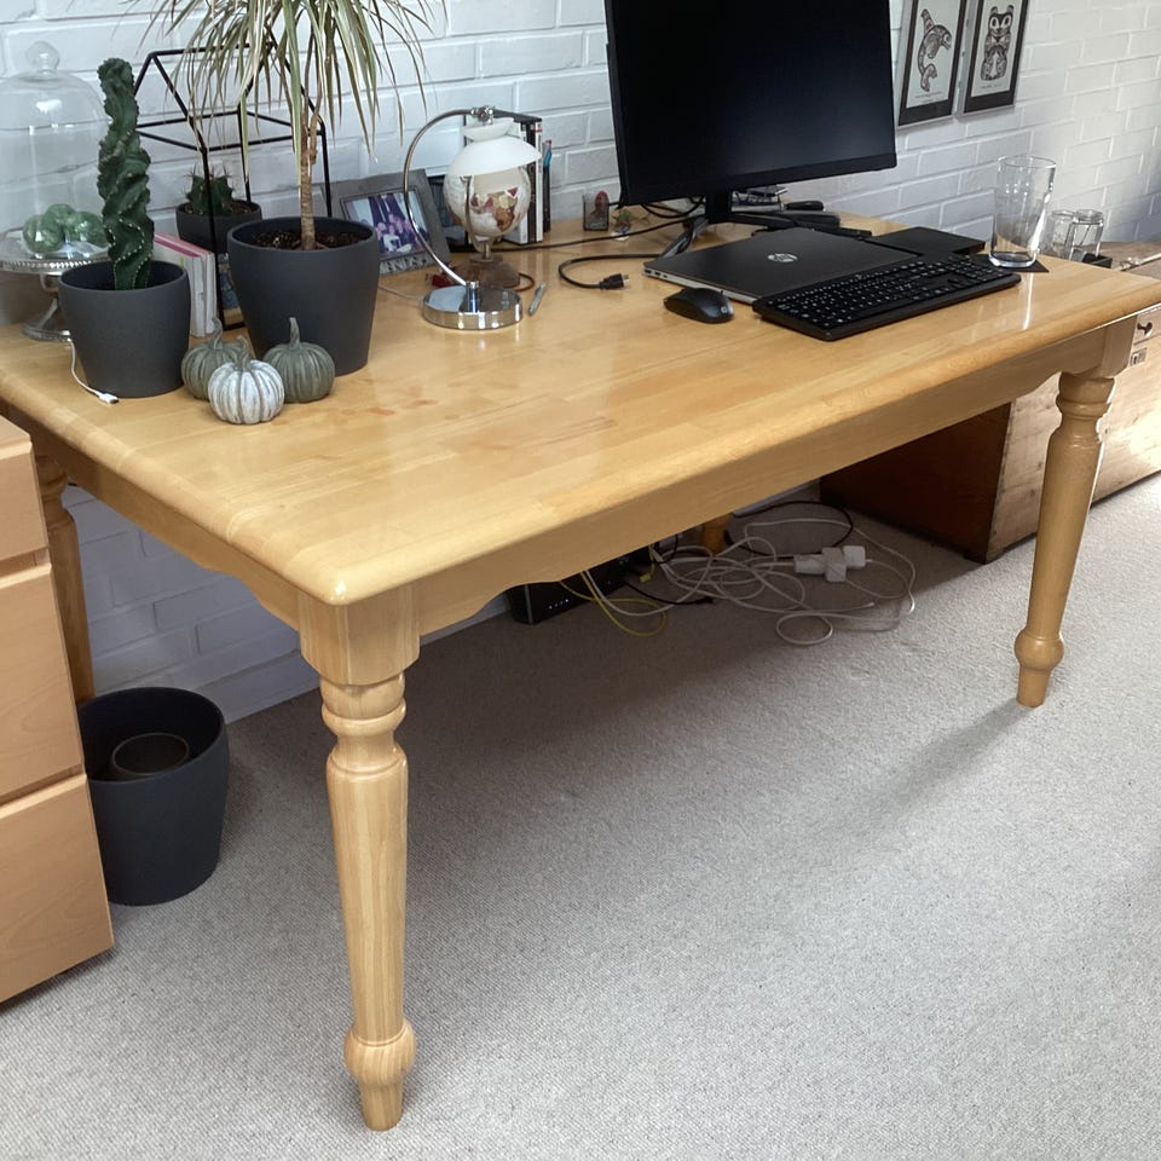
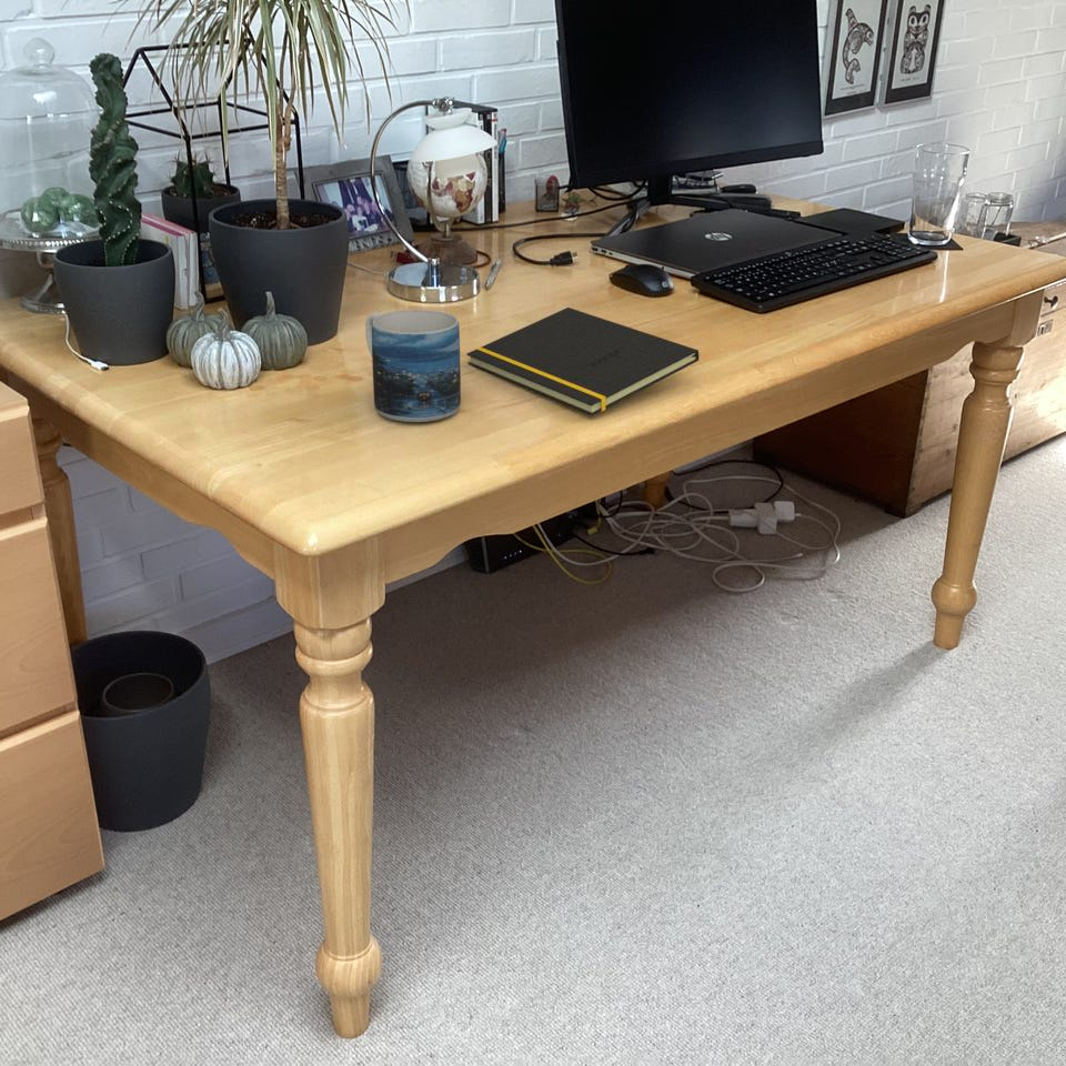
+ mug (404, 360)
+ notepad (580, 356)
